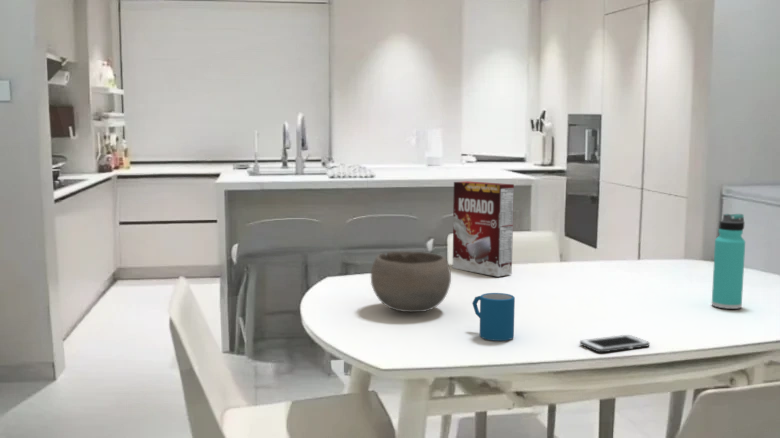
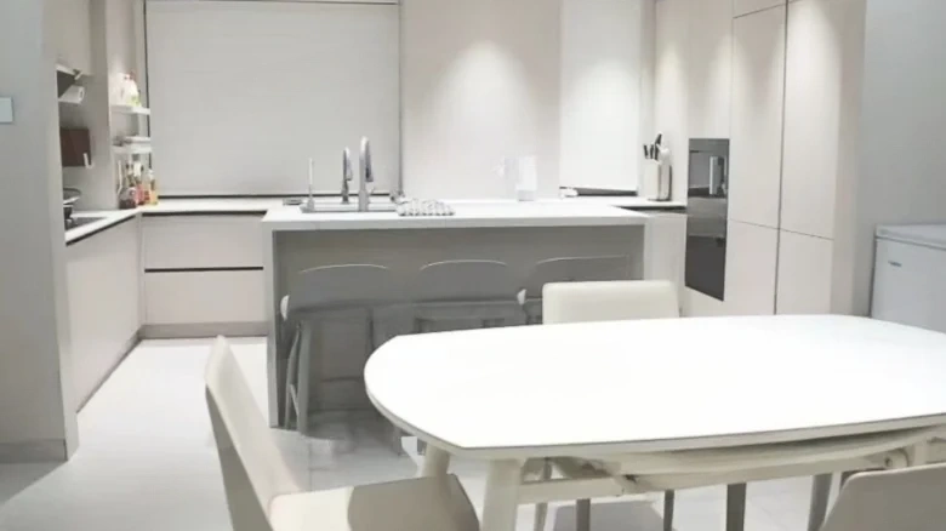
- bowl (410, 283)
- mug (490, 314)
- cereal box (482, 227)
- cell phone (614, 343)
- thermos bottle (729, 260)
